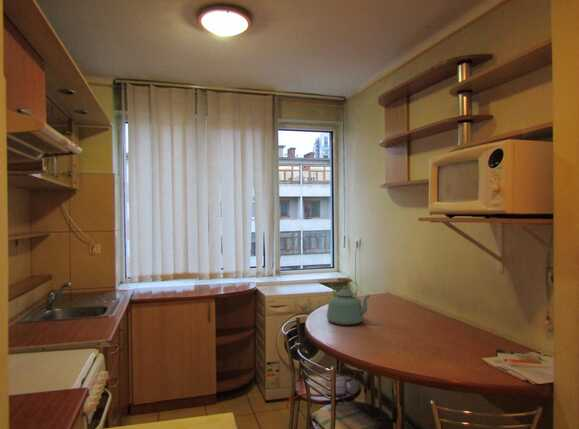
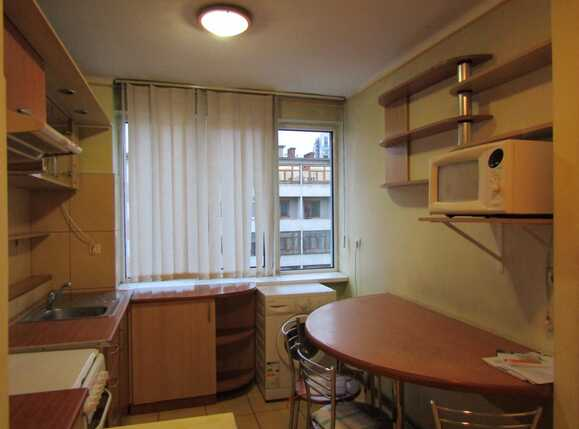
- kettle (348, 299)
